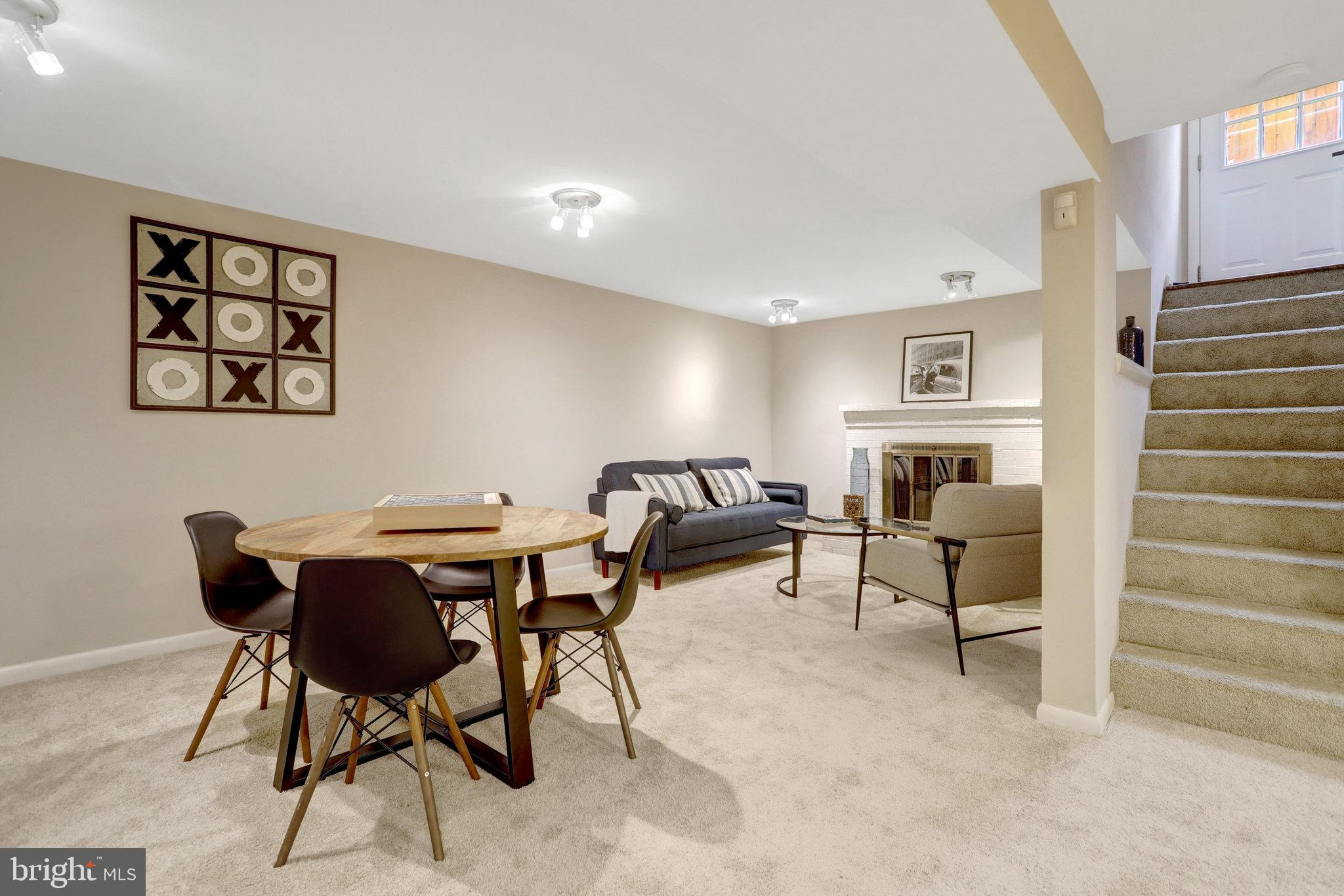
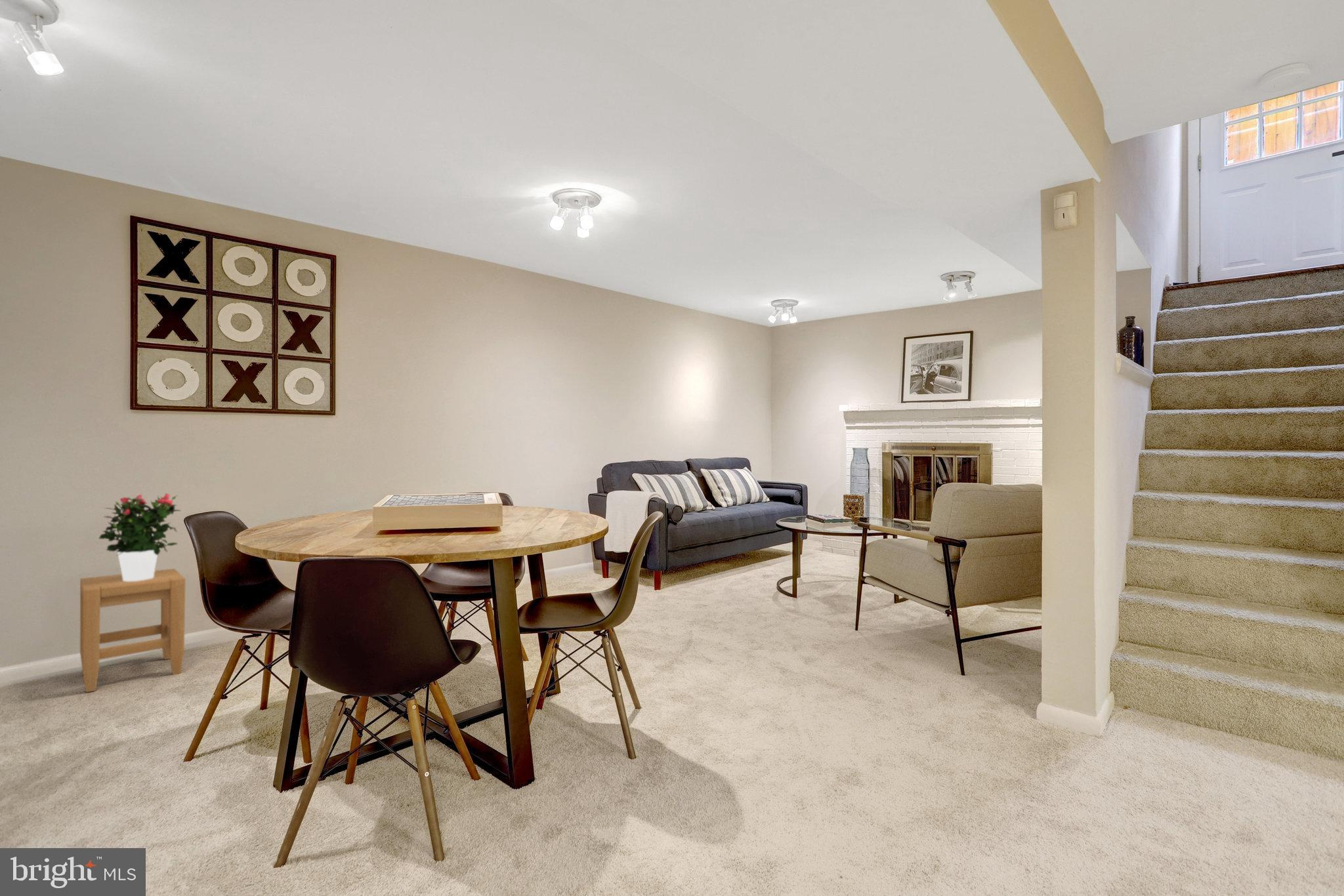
+ stool (133, 628)
+ potted flower (142, 536)
